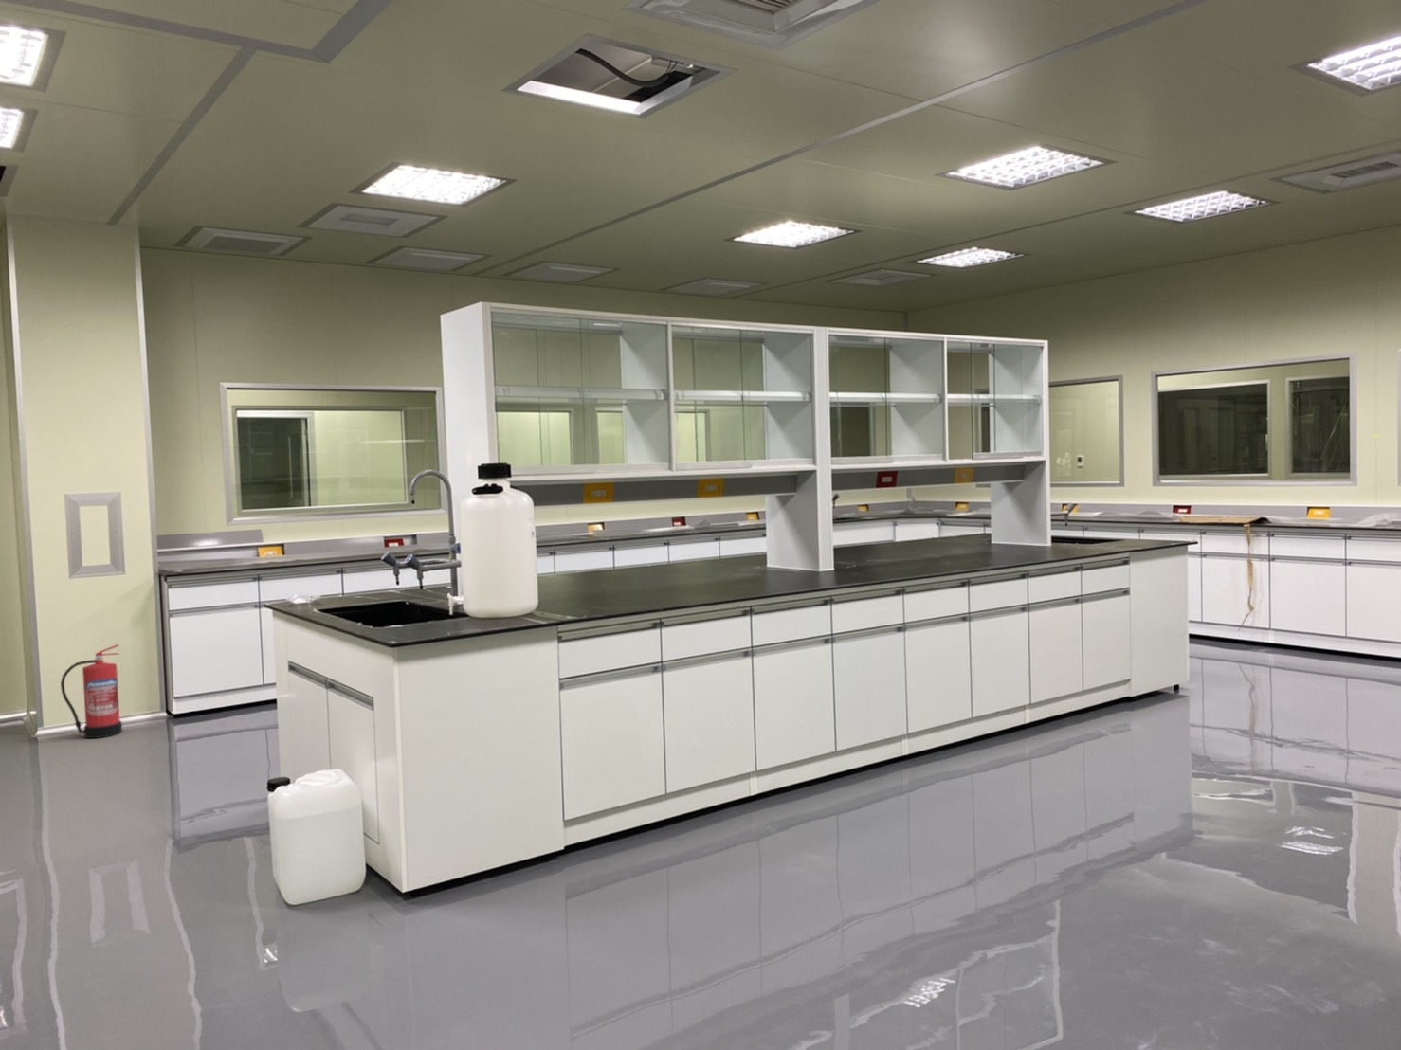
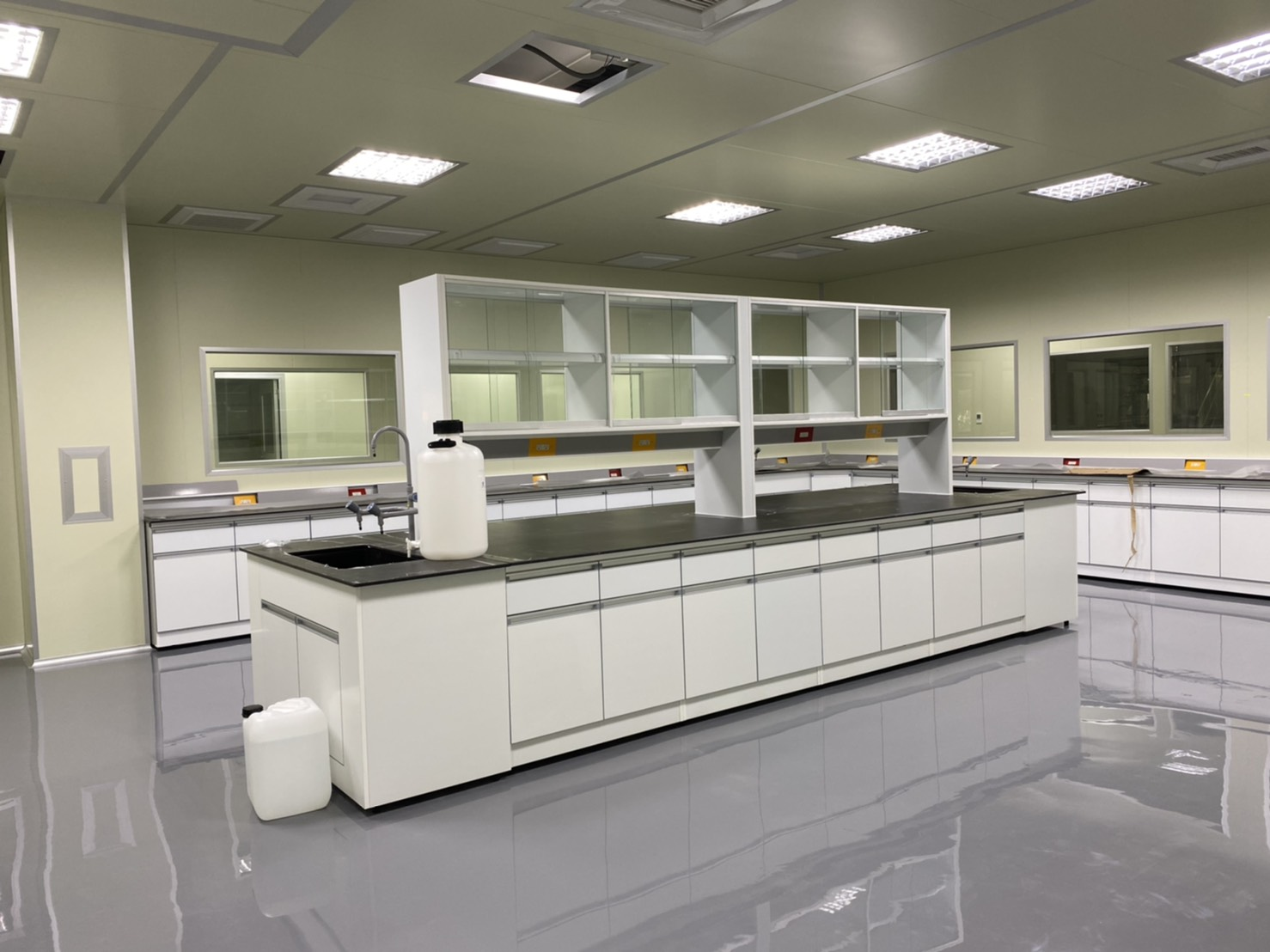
- fire extinguisher (90, 690)
